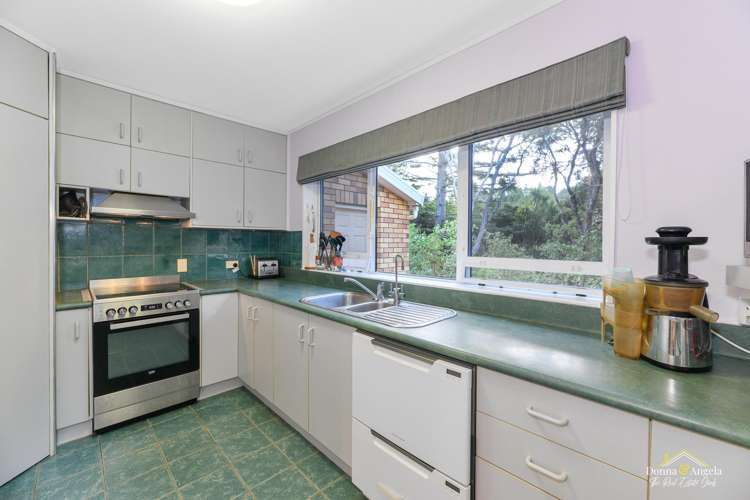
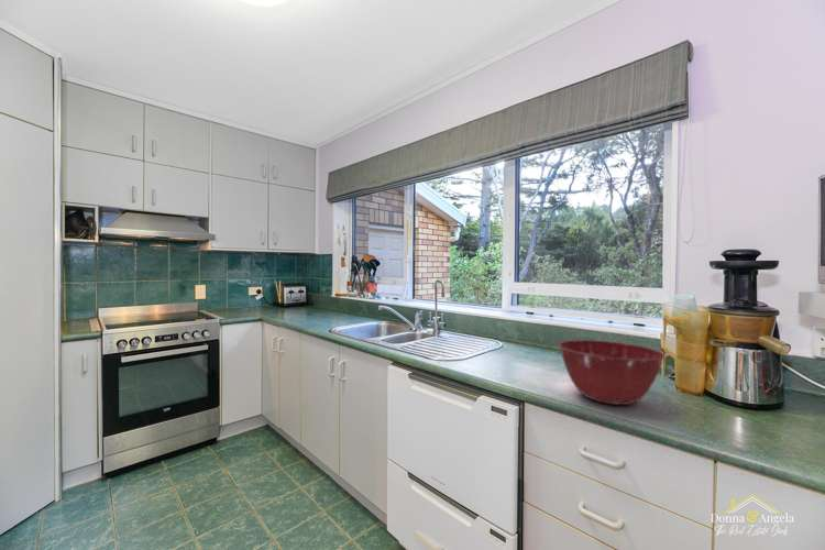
+ mixing bowl (607, 372)
